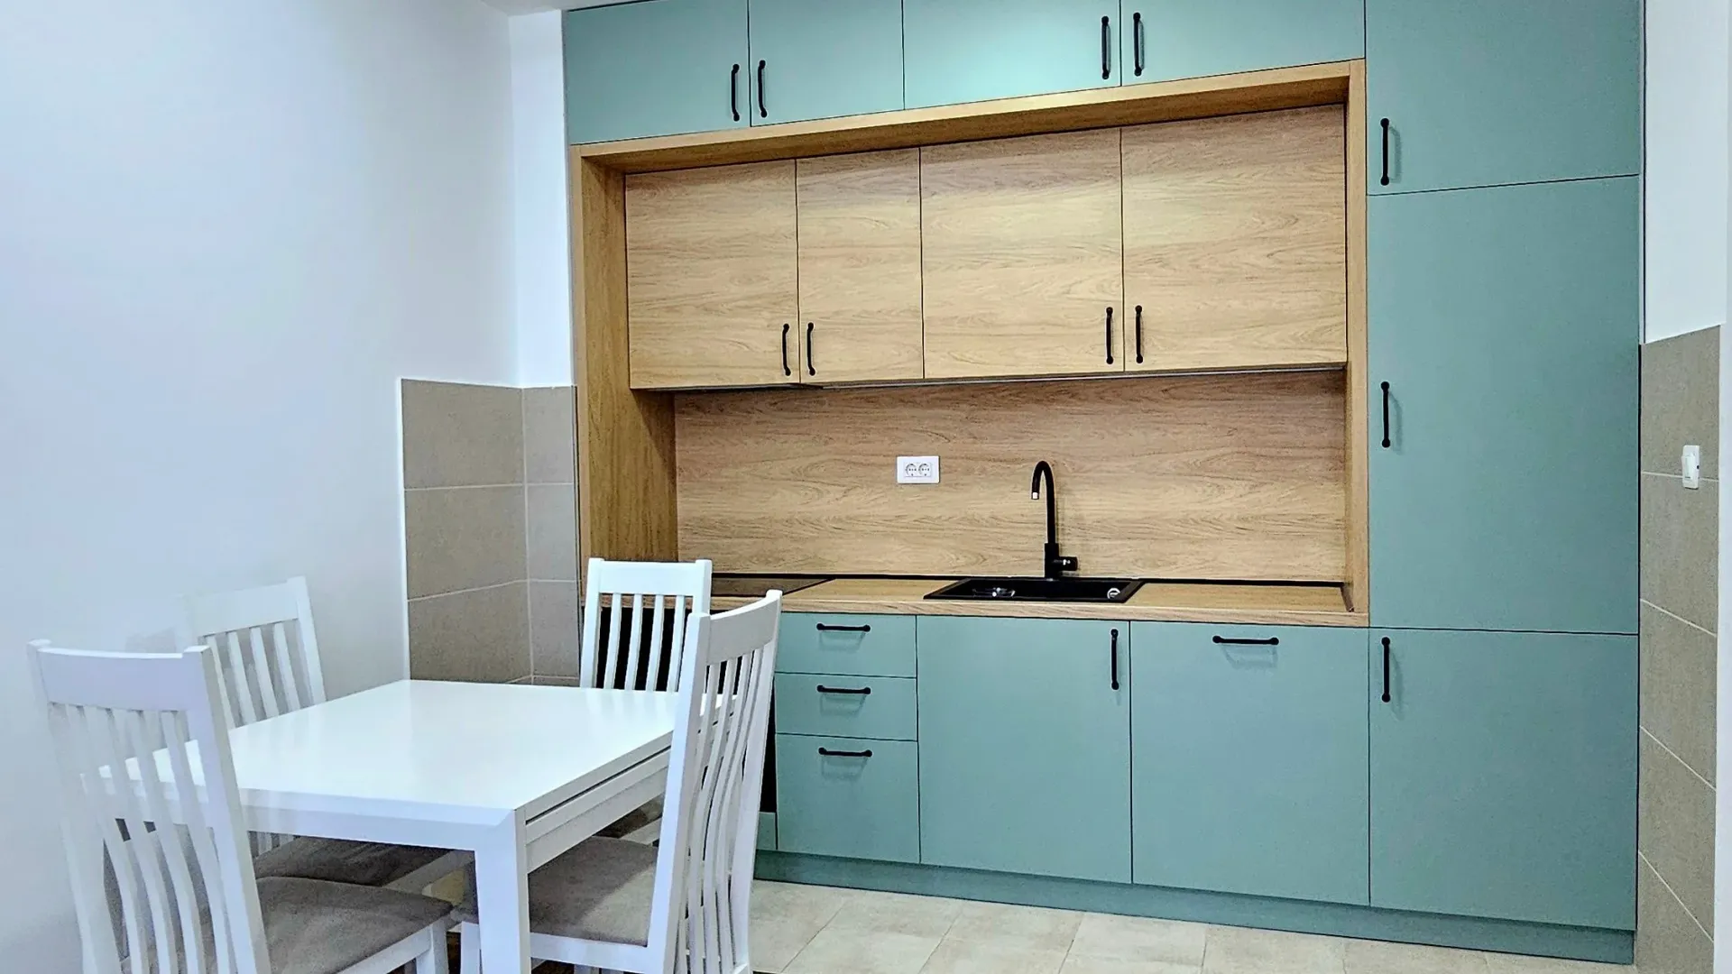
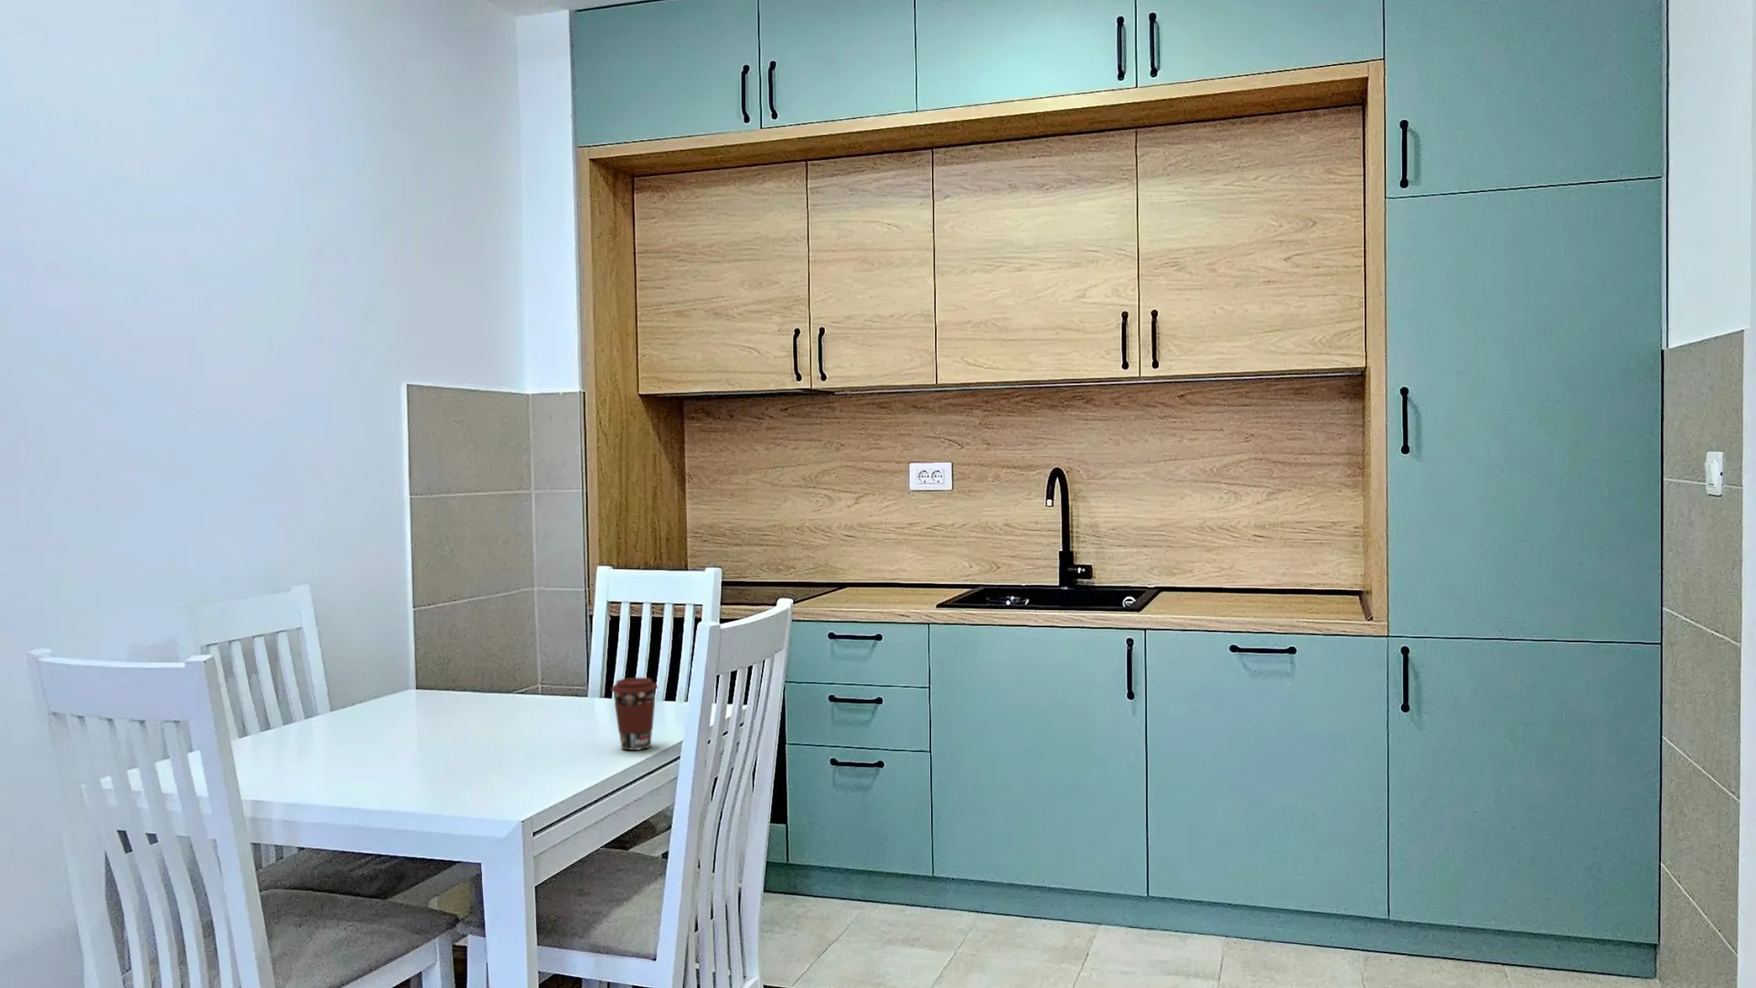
+ coffee cup (634, 714)
